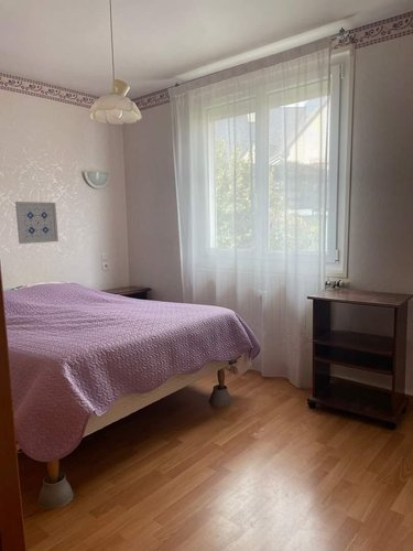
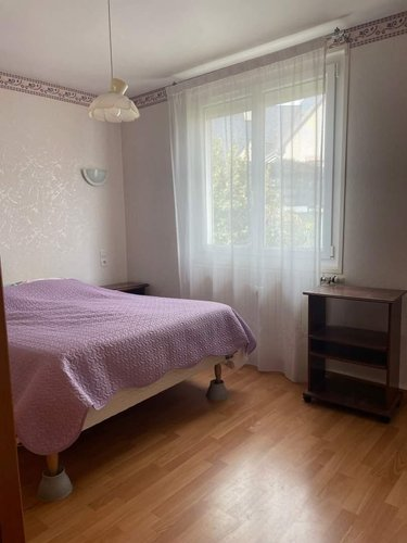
- wall art (37, 222)
